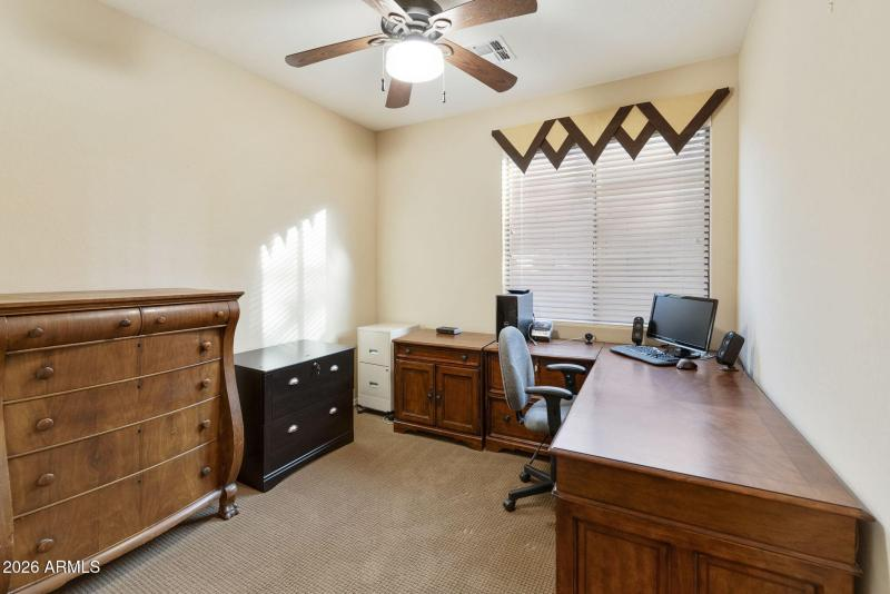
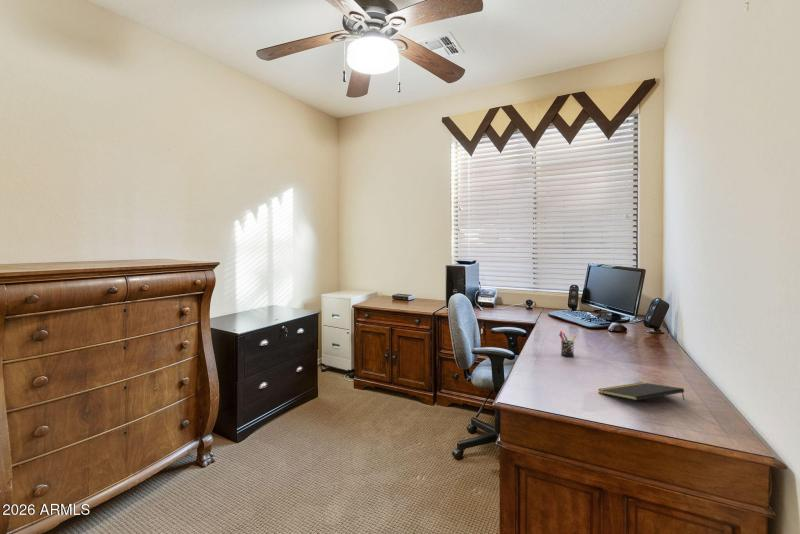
+ notepad (639, 390)
+ pen holder (566, 343)
